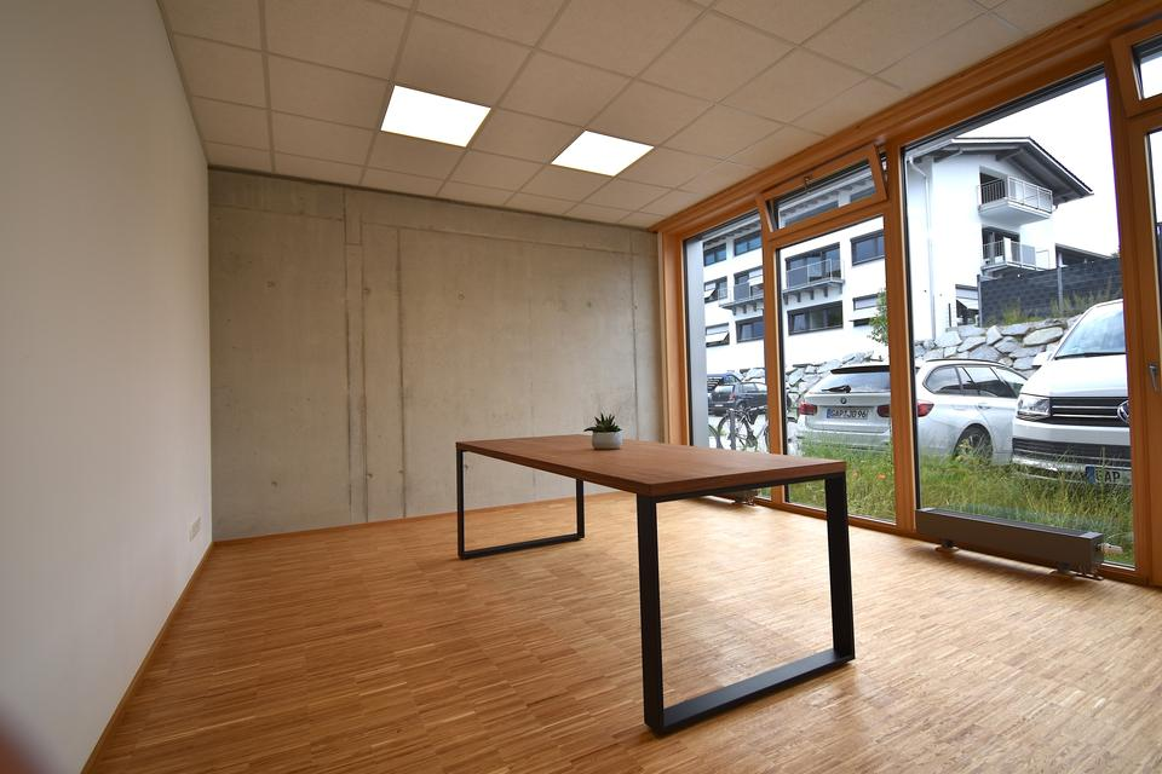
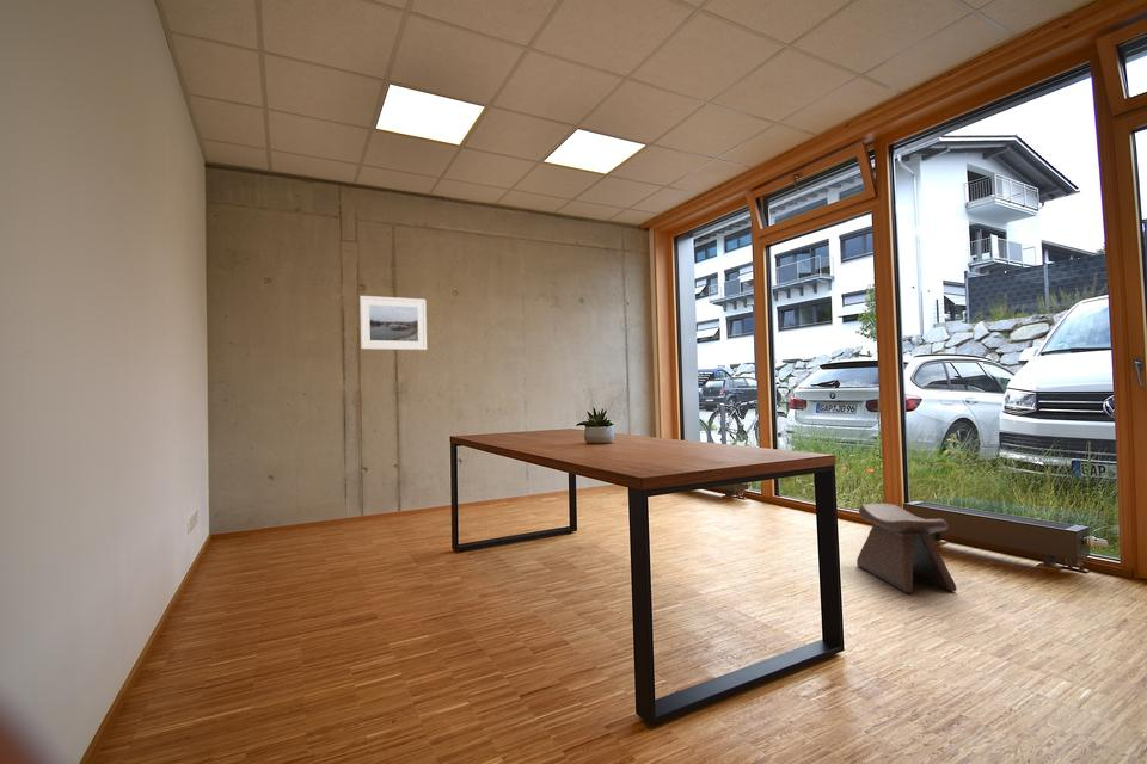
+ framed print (393, 322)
+ stool (901, 543)
